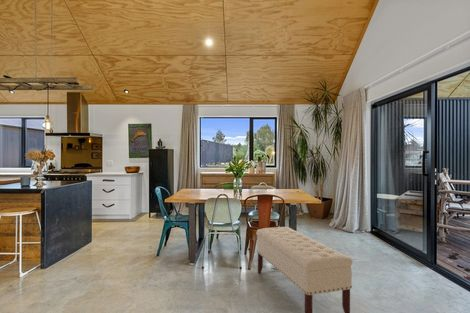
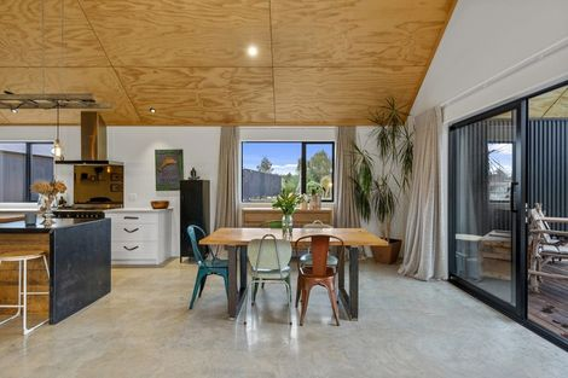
- bench (296, 265)
